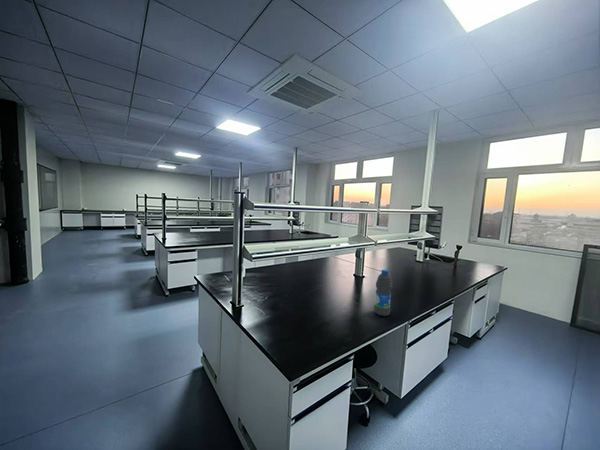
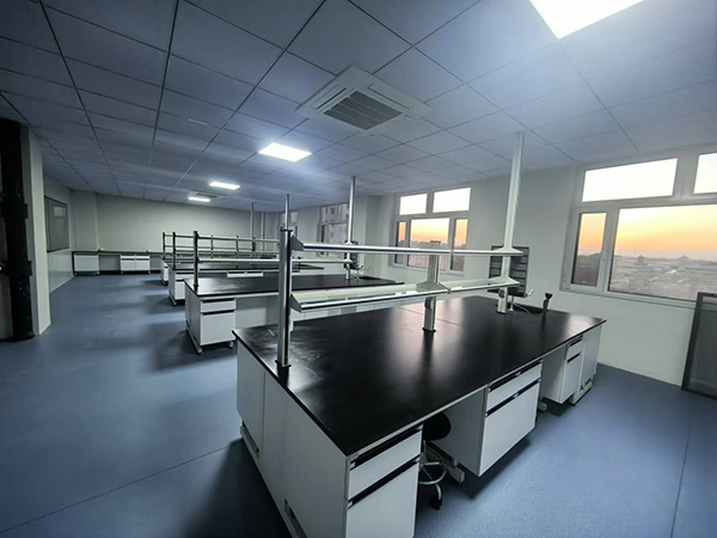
- water bottle (383, 291)
